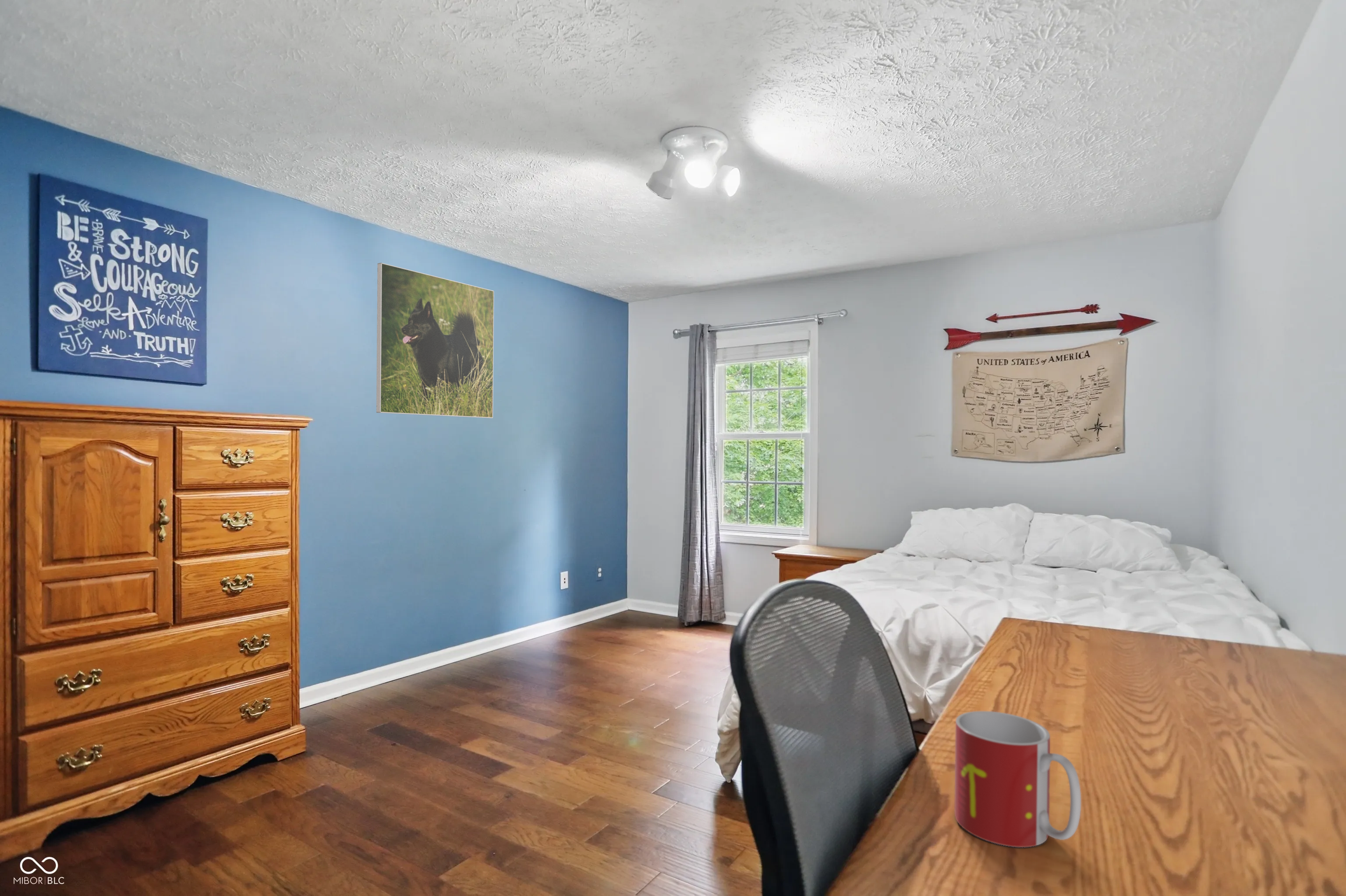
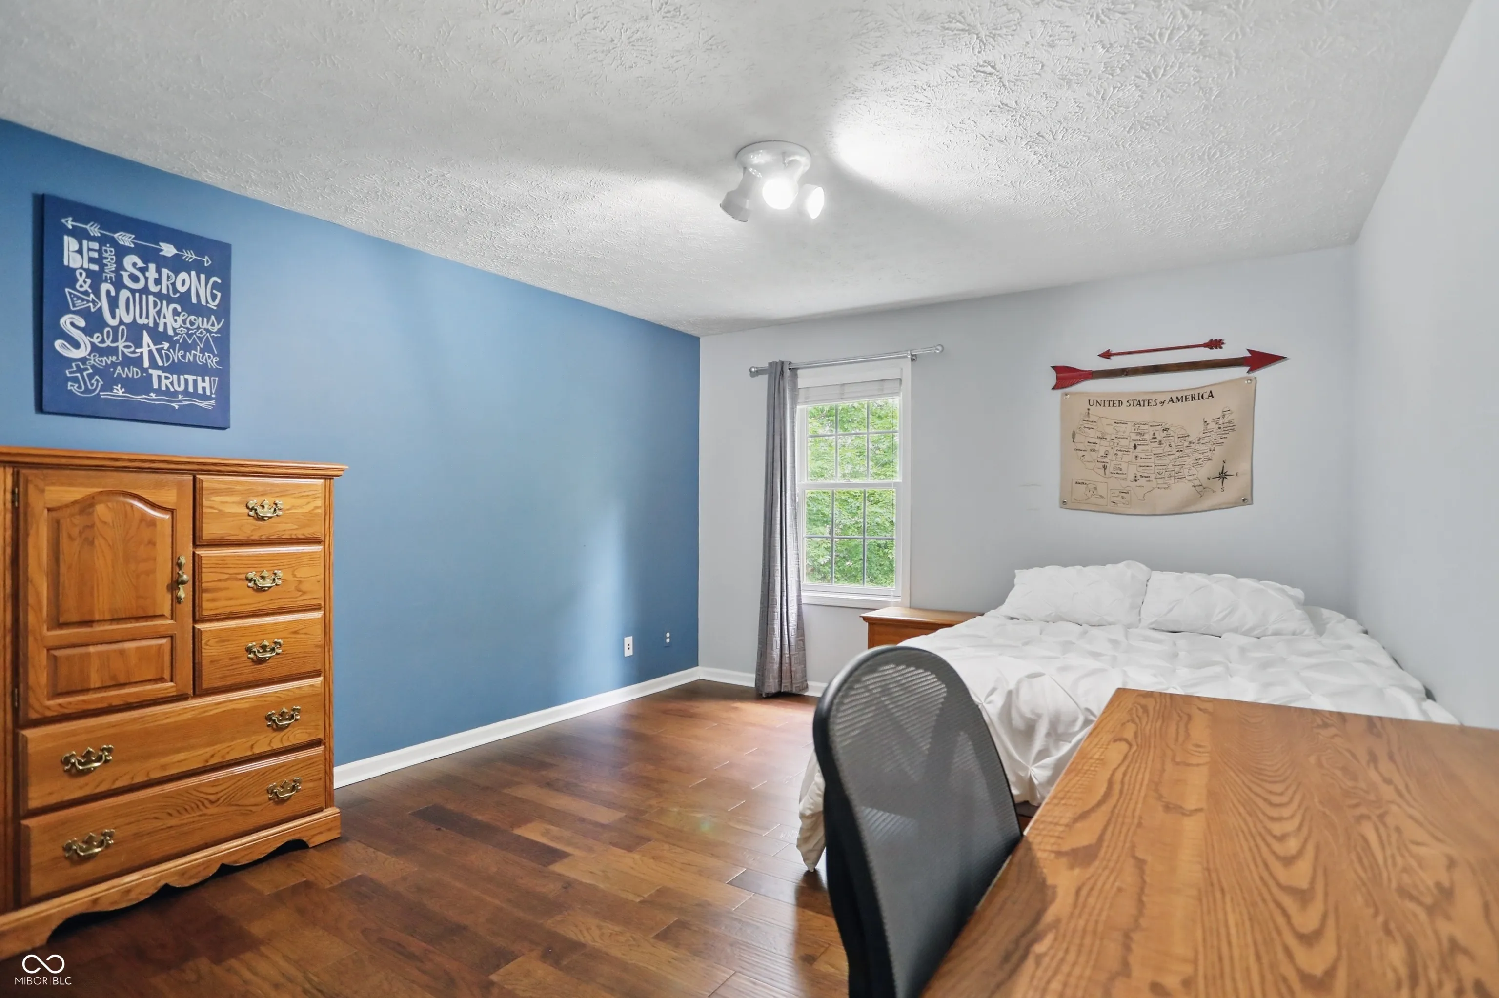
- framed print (439, 347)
- mug (1017, 782)
